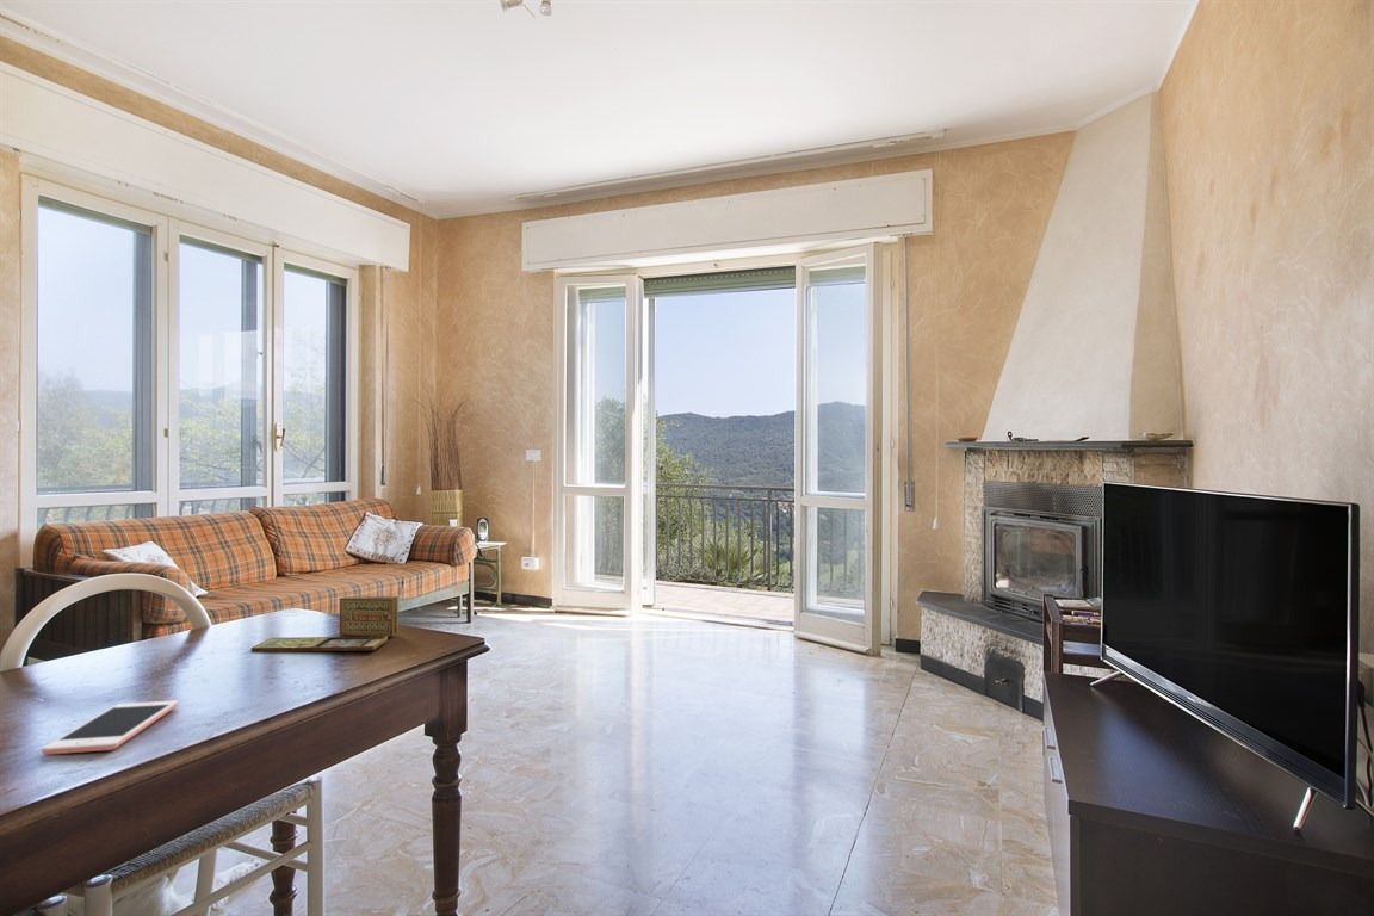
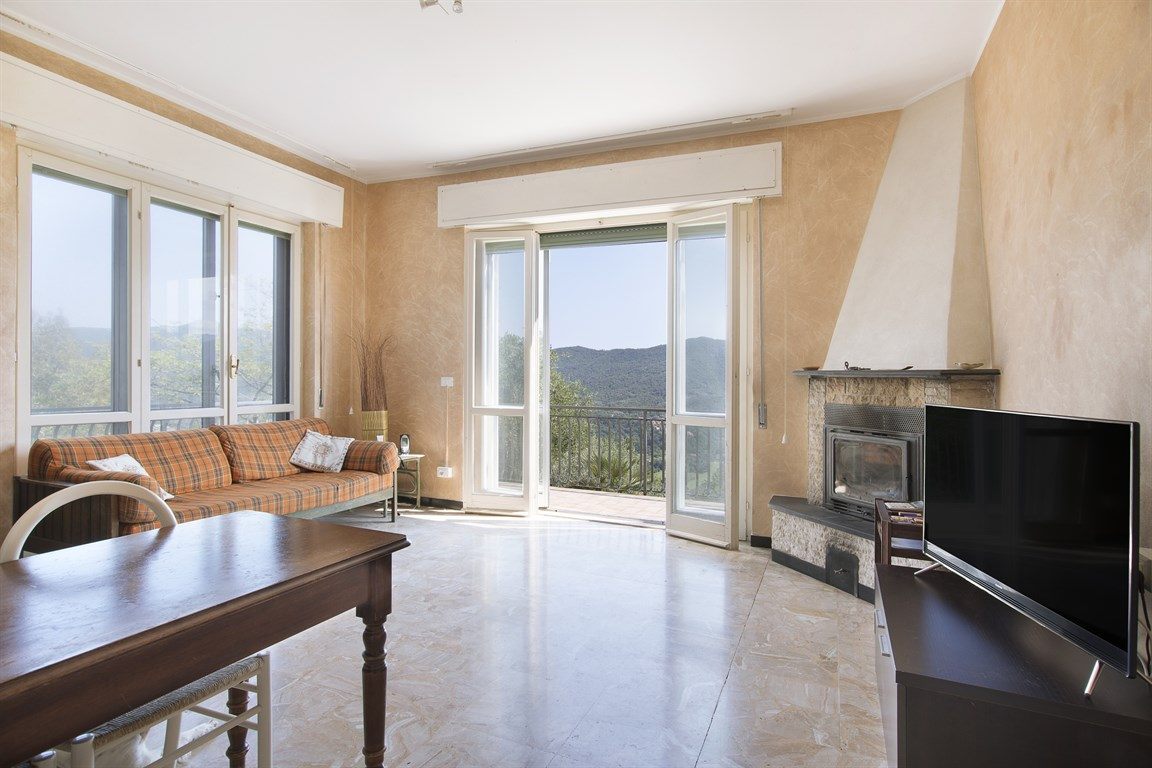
- board game (340, 623)
- cell phone (116, 725)
